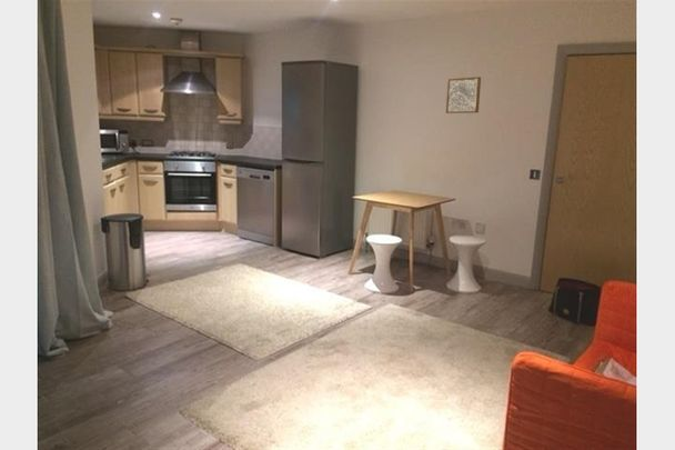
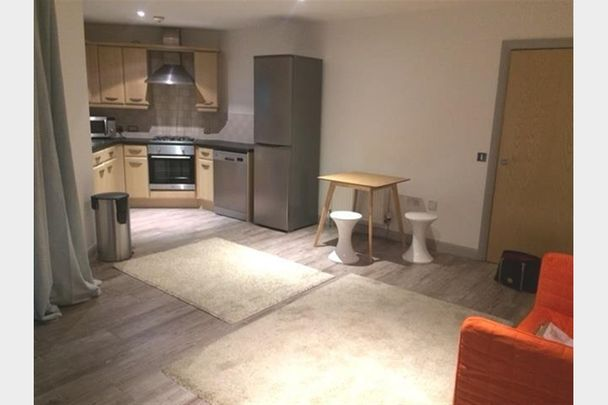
- wall art (463, 96)
